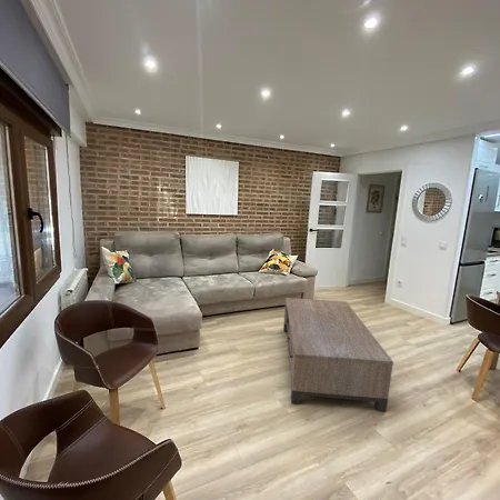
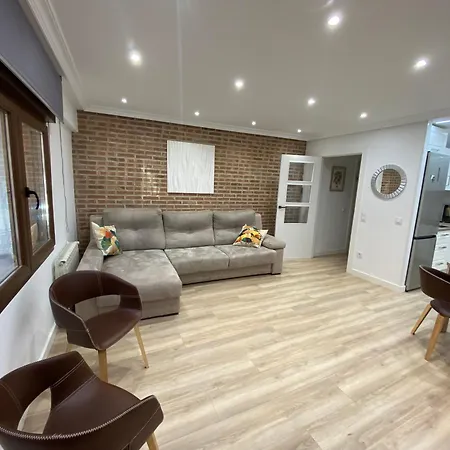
- coffee table (324, 341)
